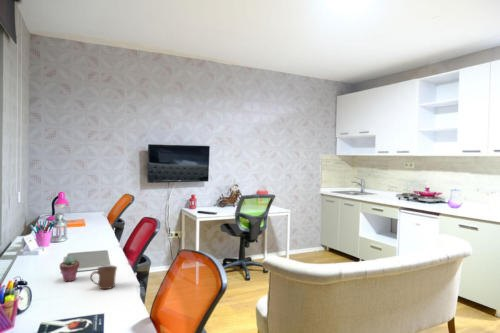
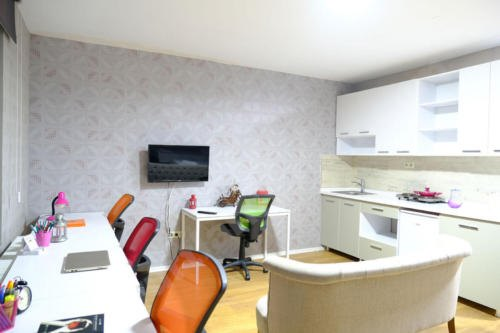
- mug (103, 277)
- potted succulent (69, 267)
